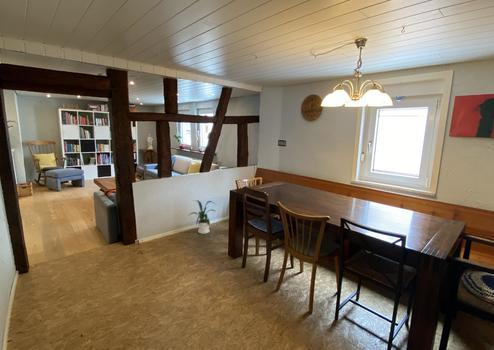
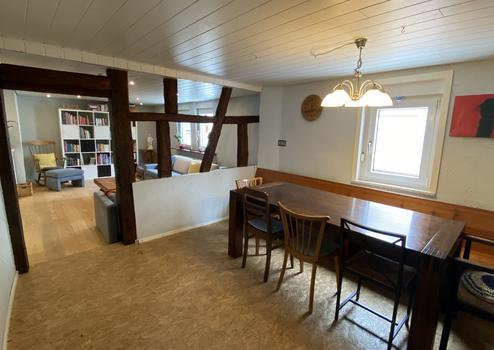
- house plant (203, 215)
